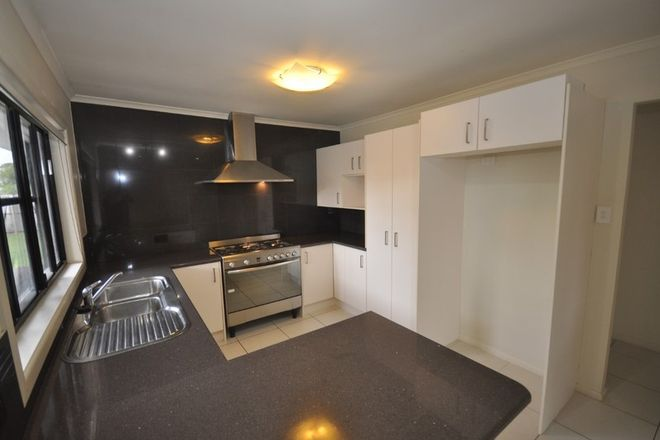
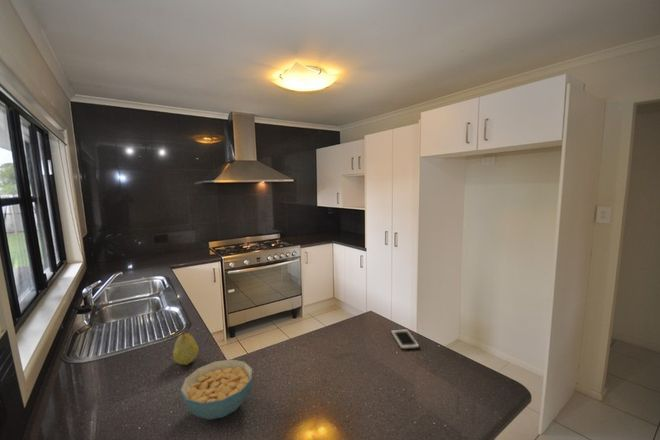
+ cereal bowl (219, 394)
+ cell phone (404, 338)
+ fruit (185, 346)
